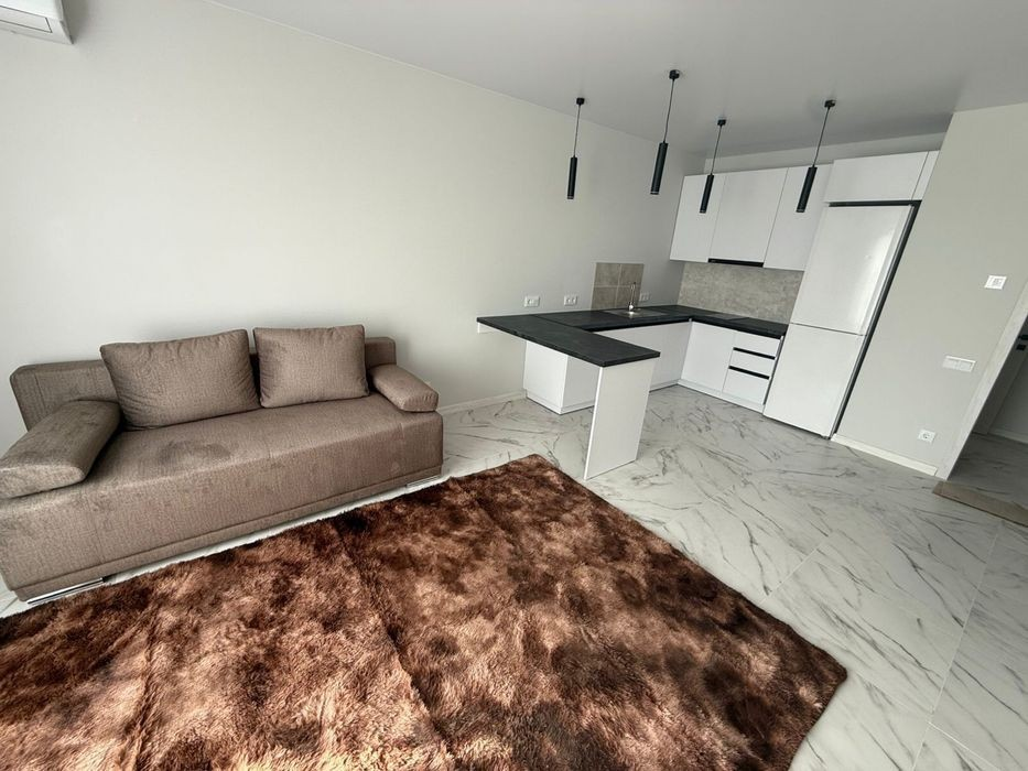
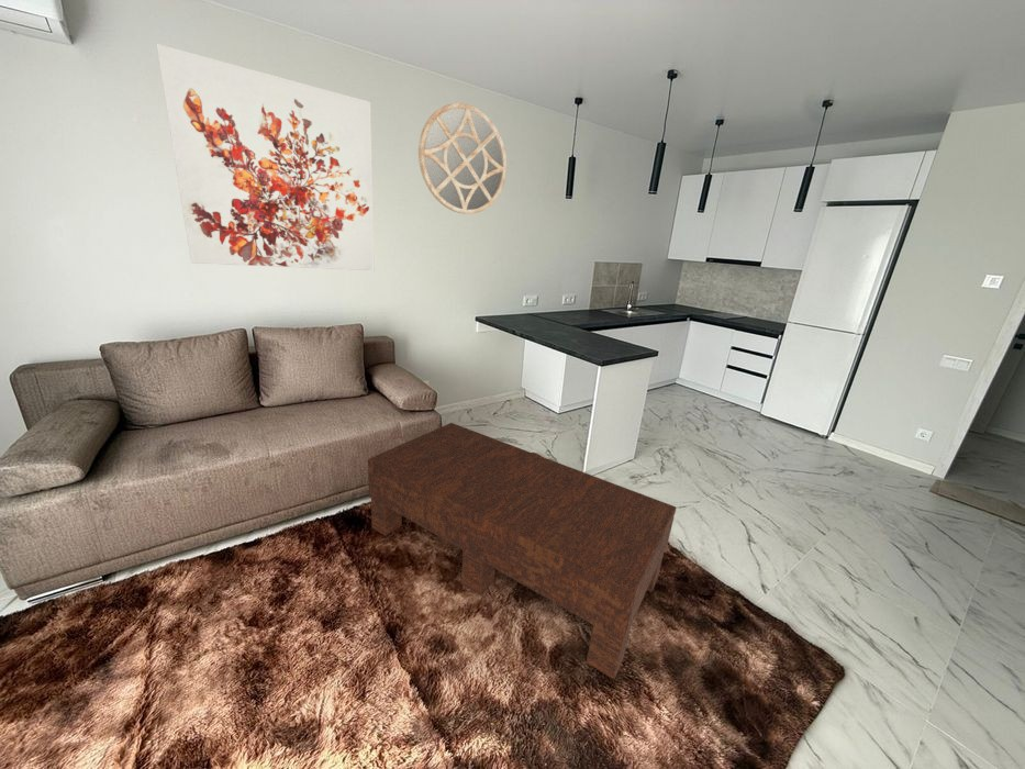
+ home mirror (465, 160)
+ coffee table (511, 517)
+ wall art (285, 178)
